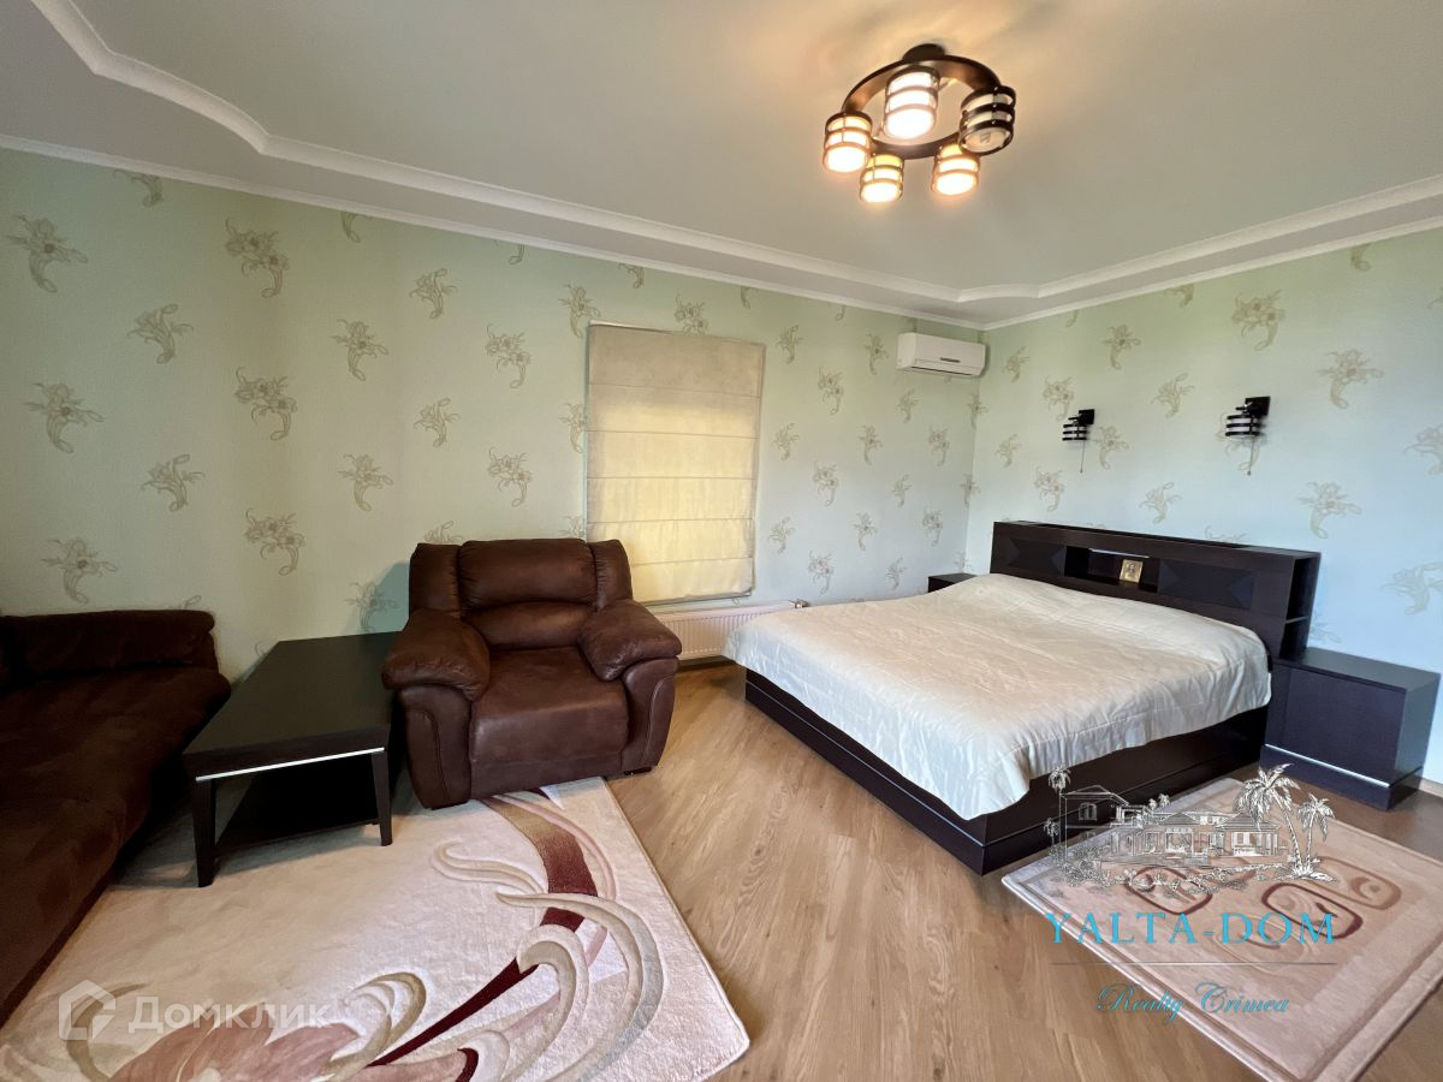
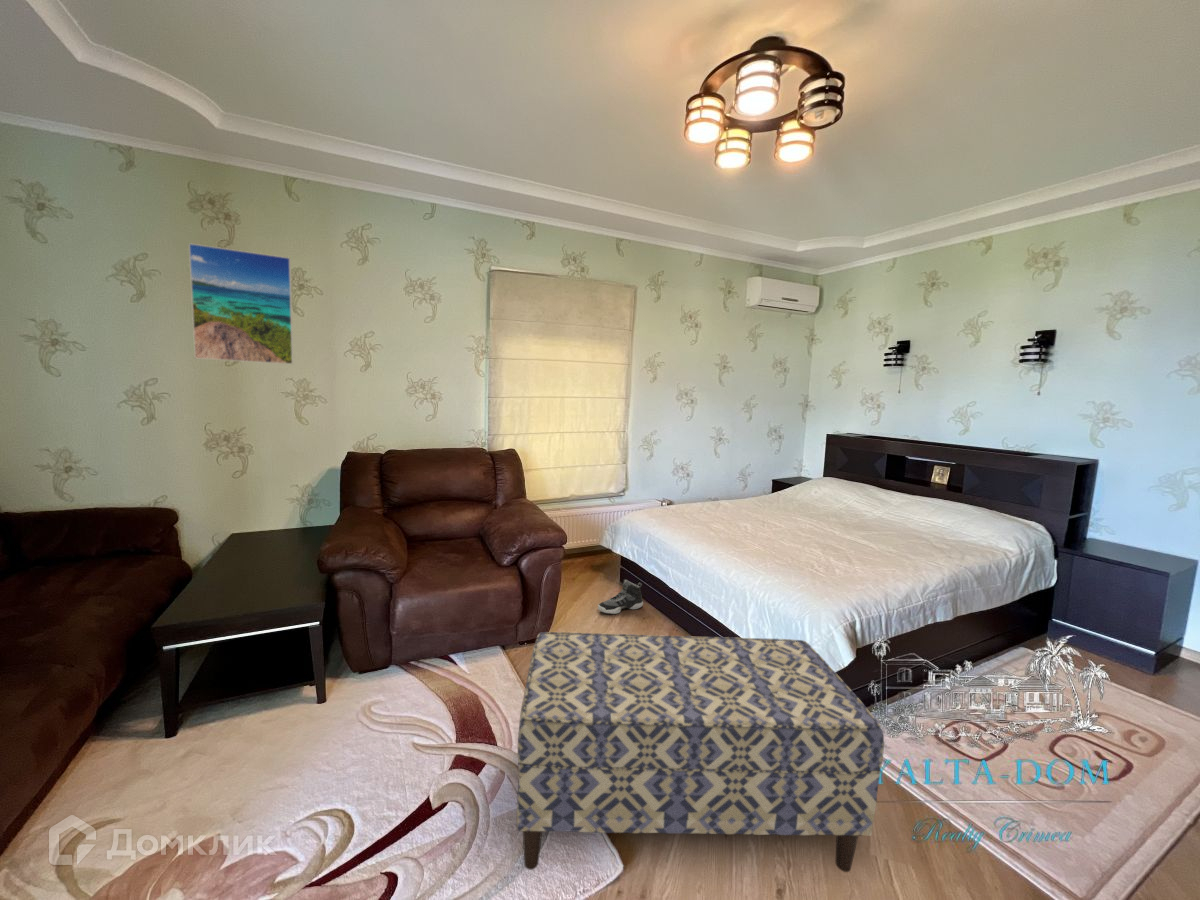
+ sneaker (620, 595)
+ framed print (244, 307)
+ bench (681, 741)
